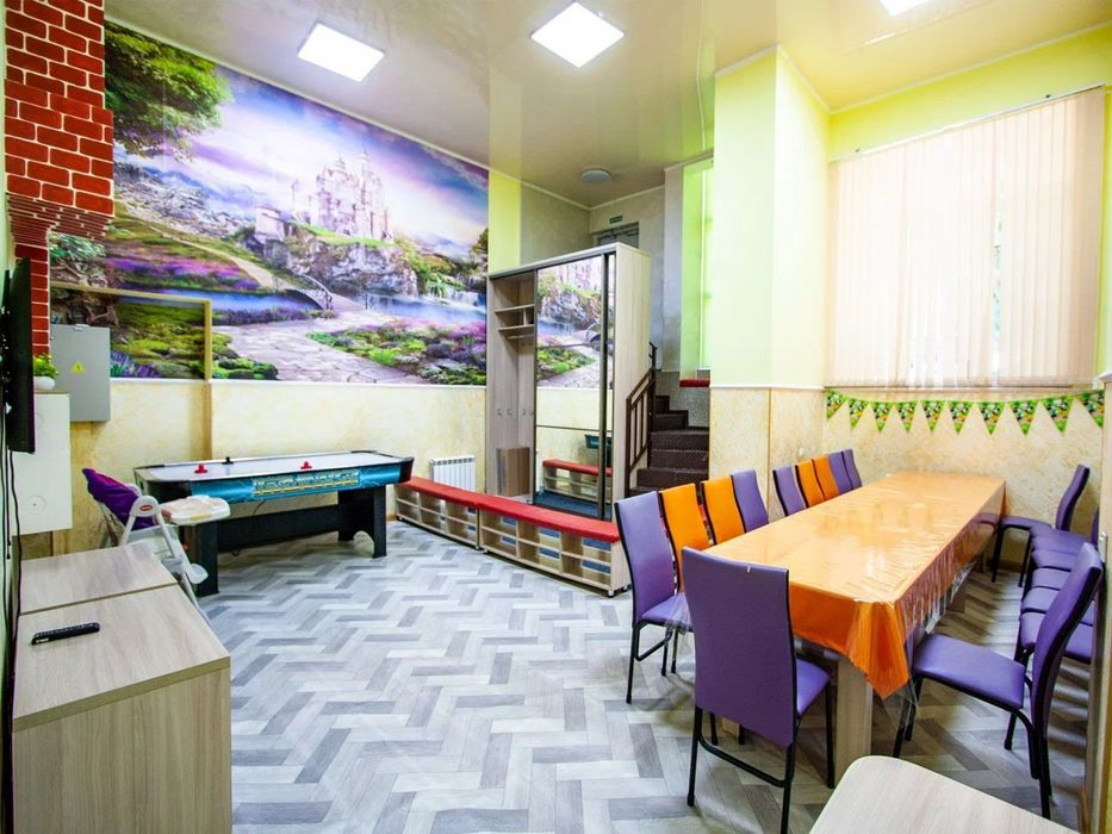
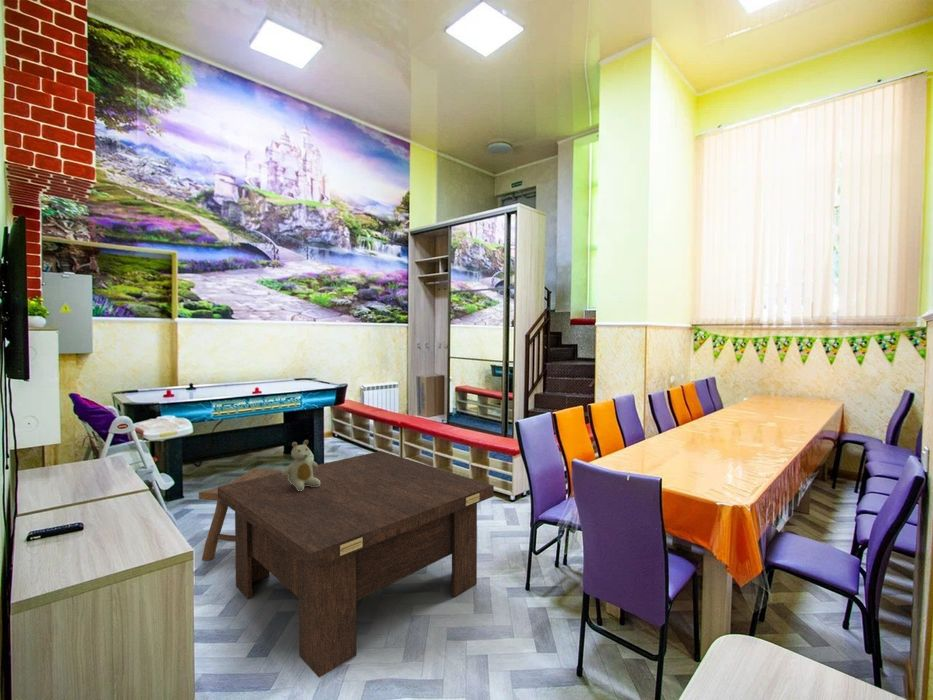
+ coffee table (357, 536)
+ stuffed bear (303, 463)
+ stool (227, 508)
